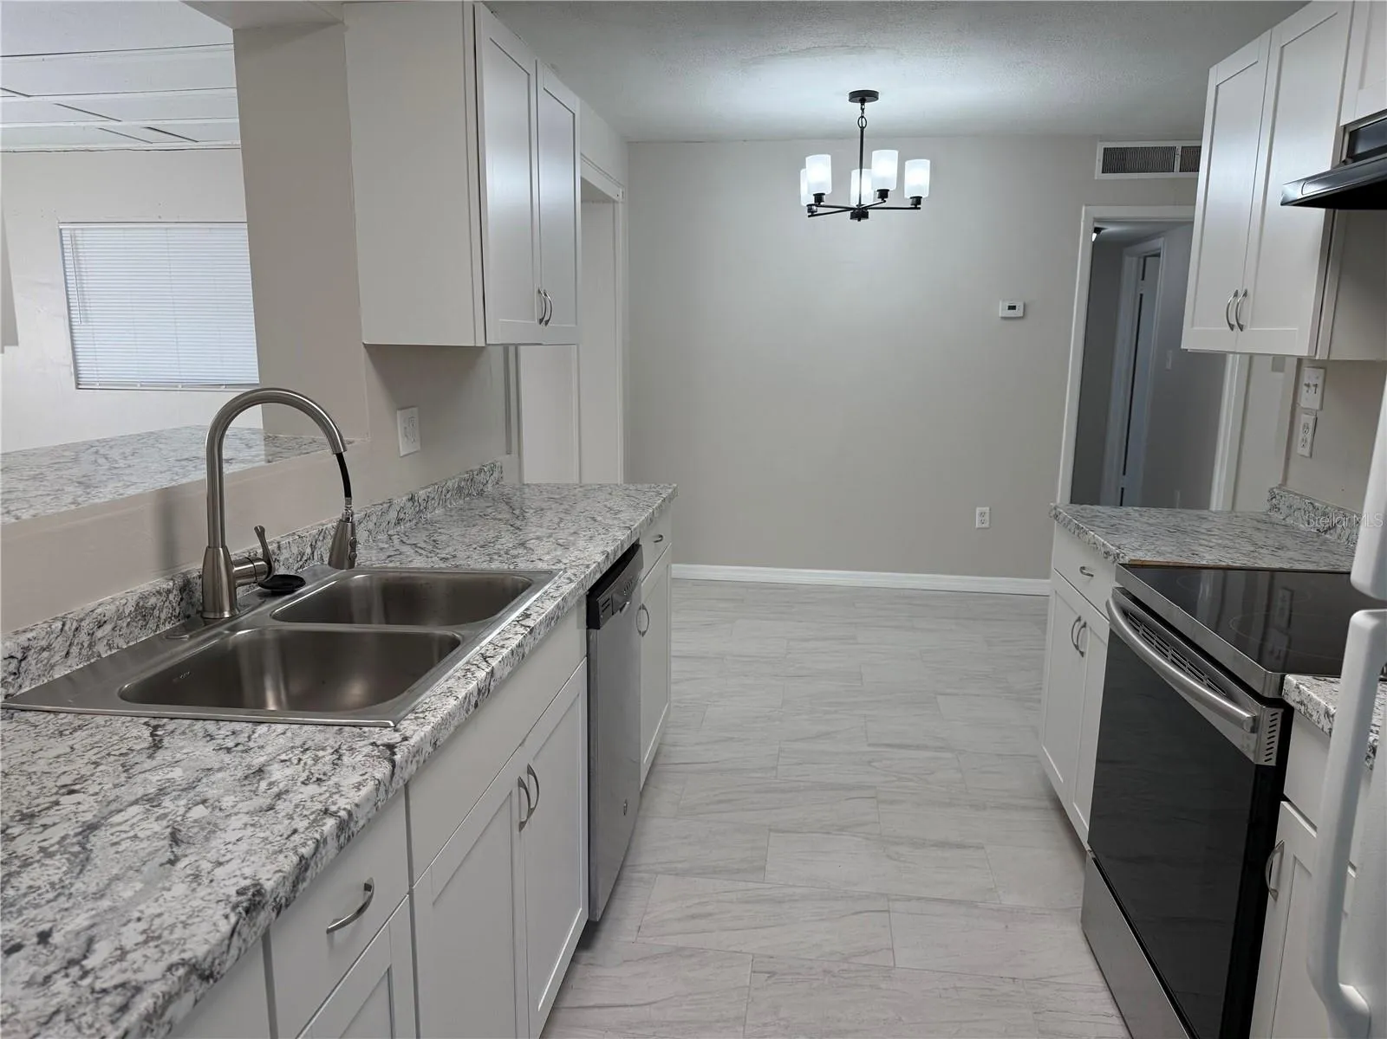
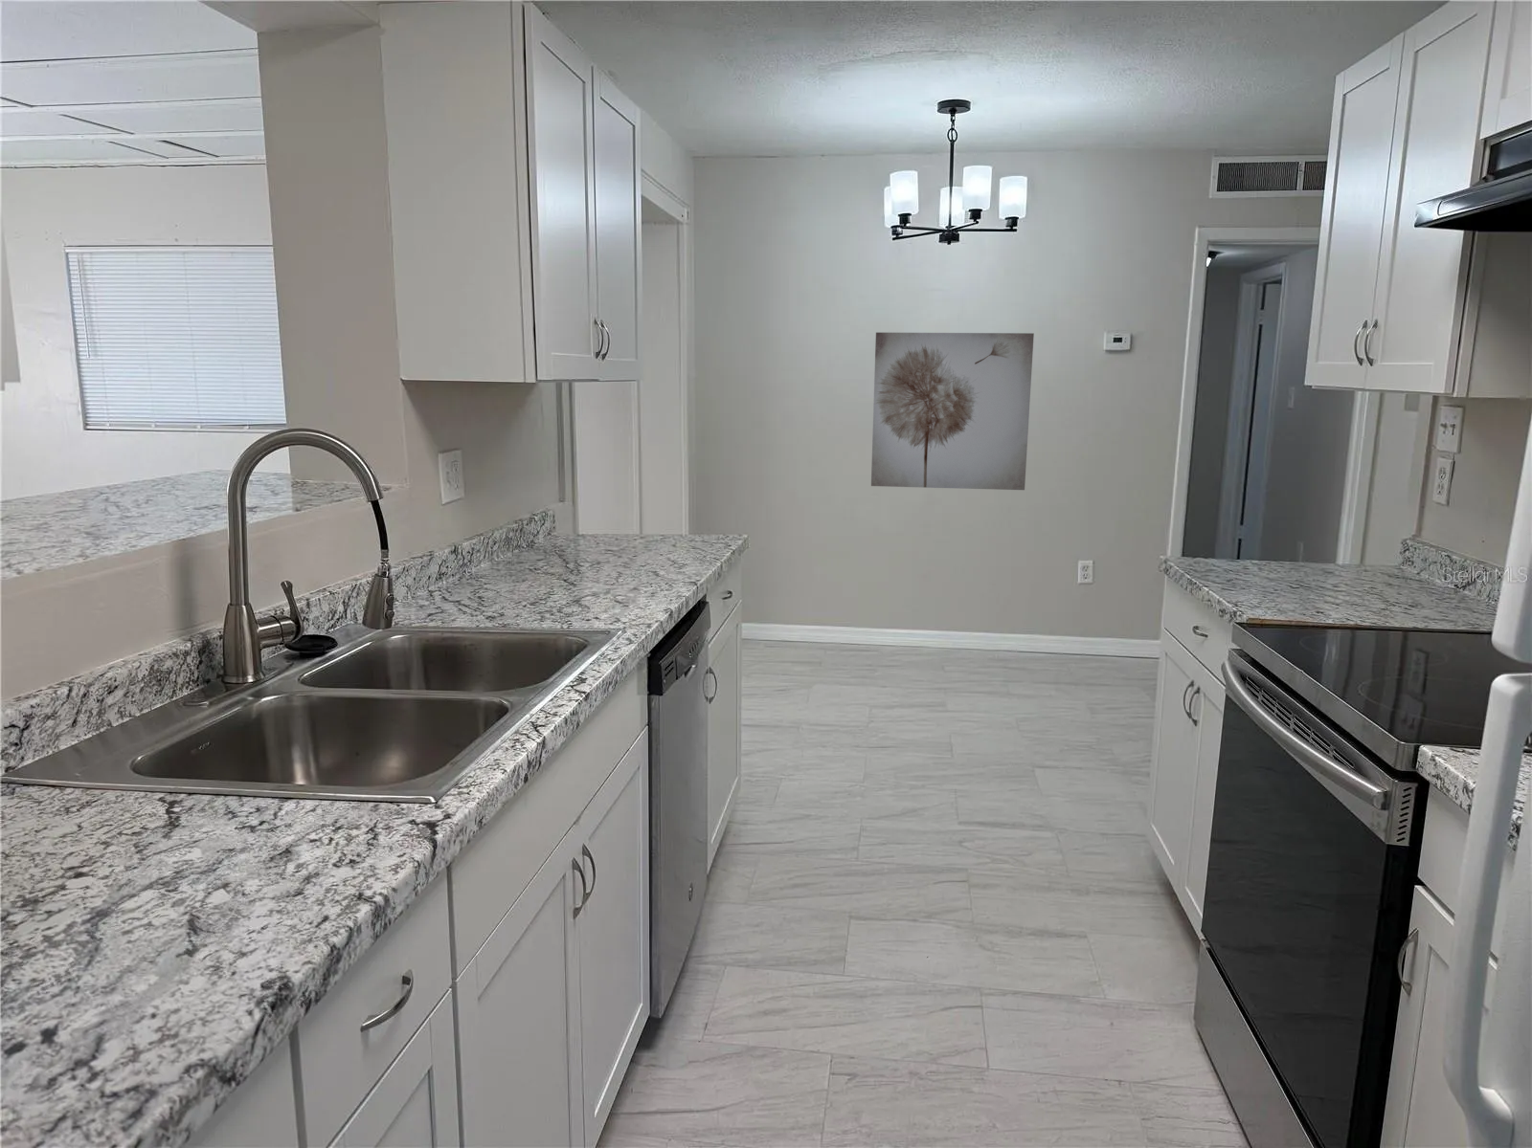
+ wall art (949, 411)
